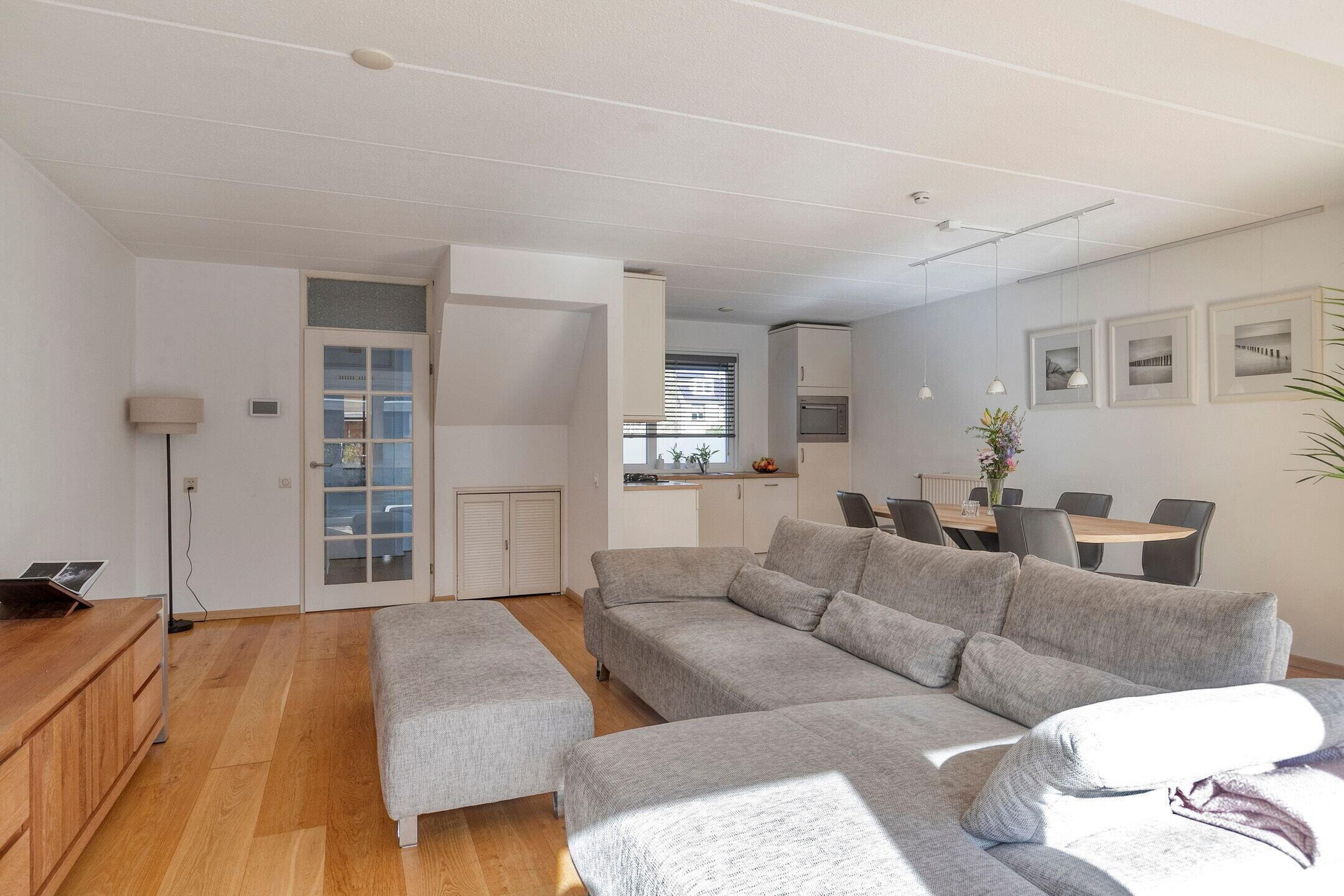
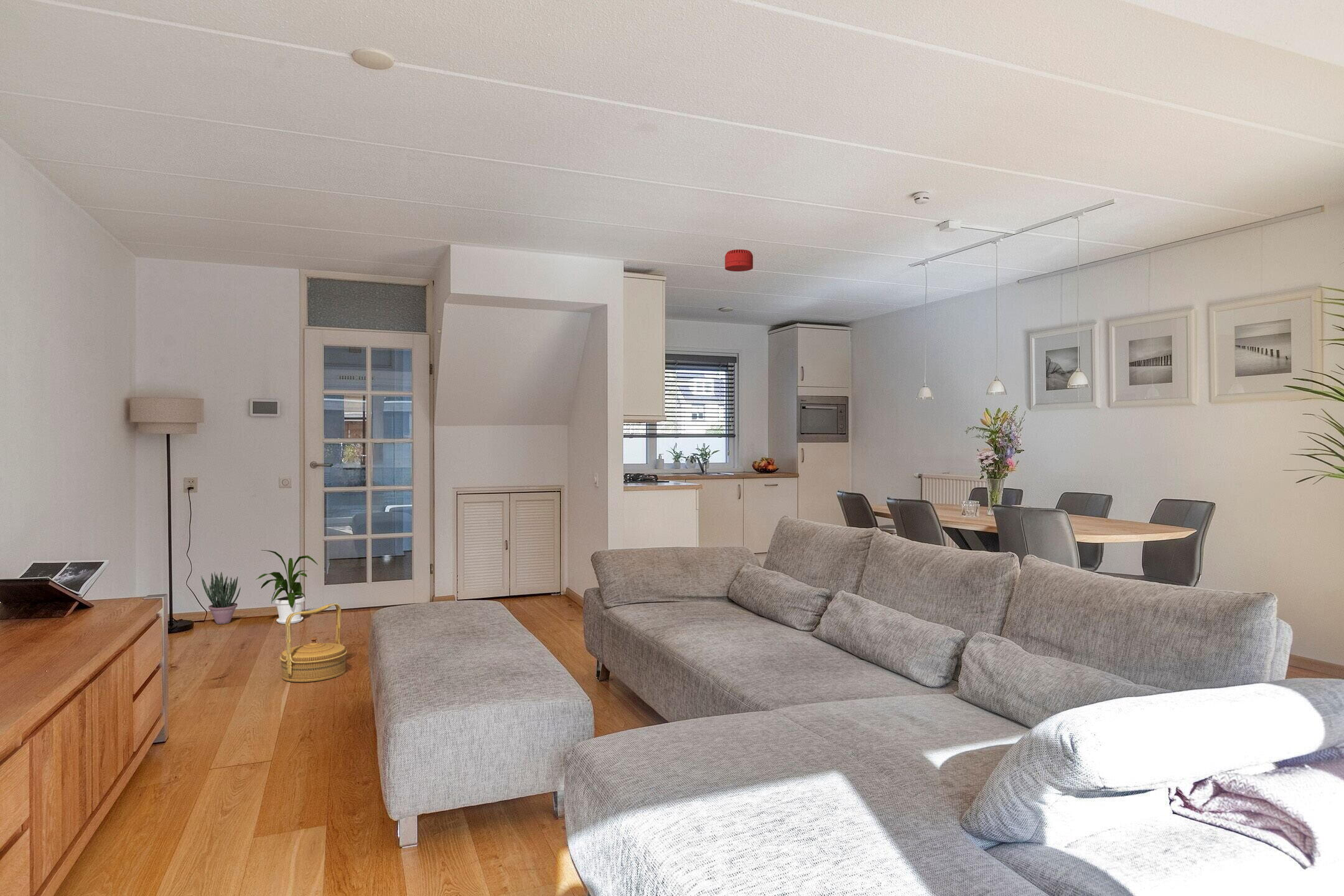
+ basket (314, 641)
+ smoke detector (739, 260)
+ house plant (287, 586)
+ potted plant (221, 597)
